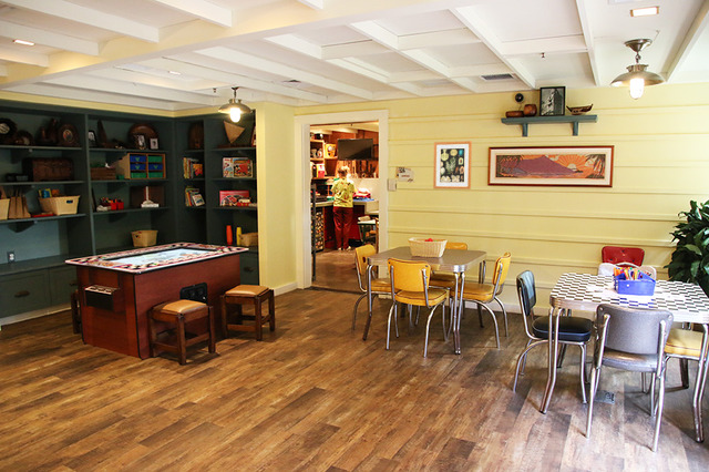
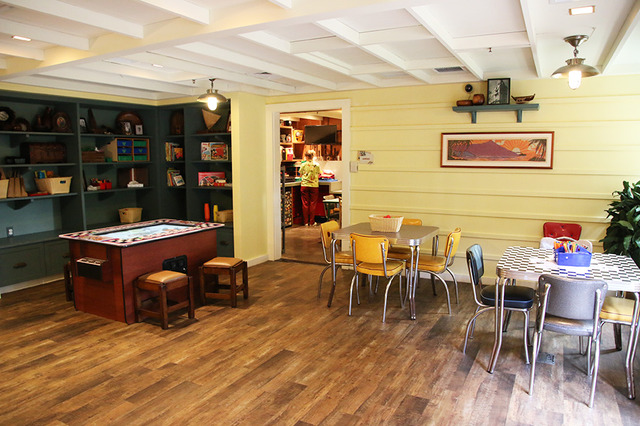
- wall art (452, 165)
